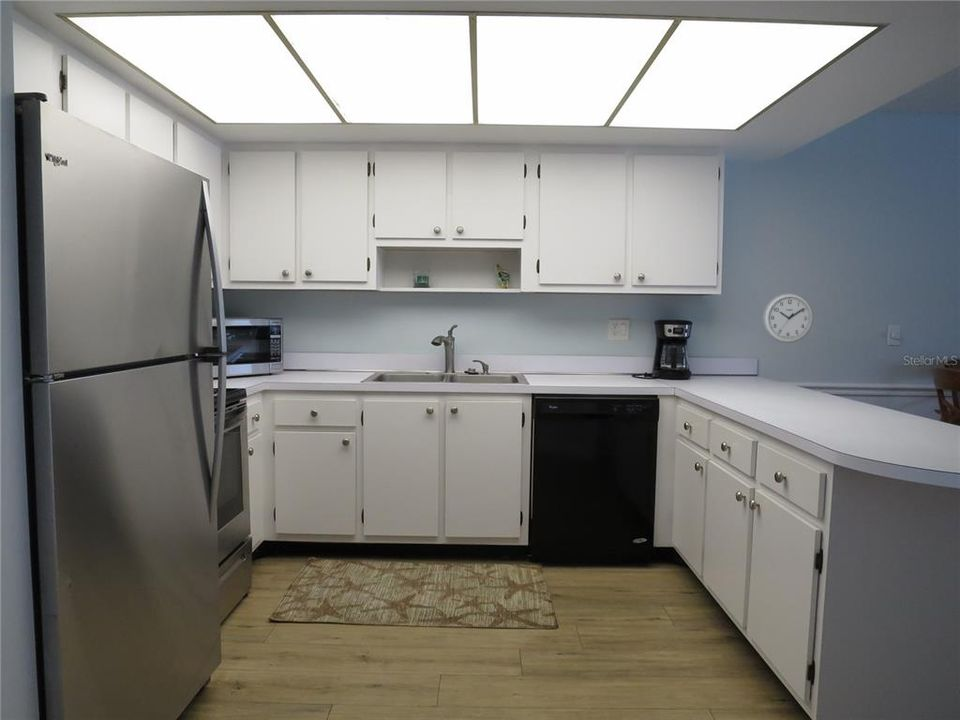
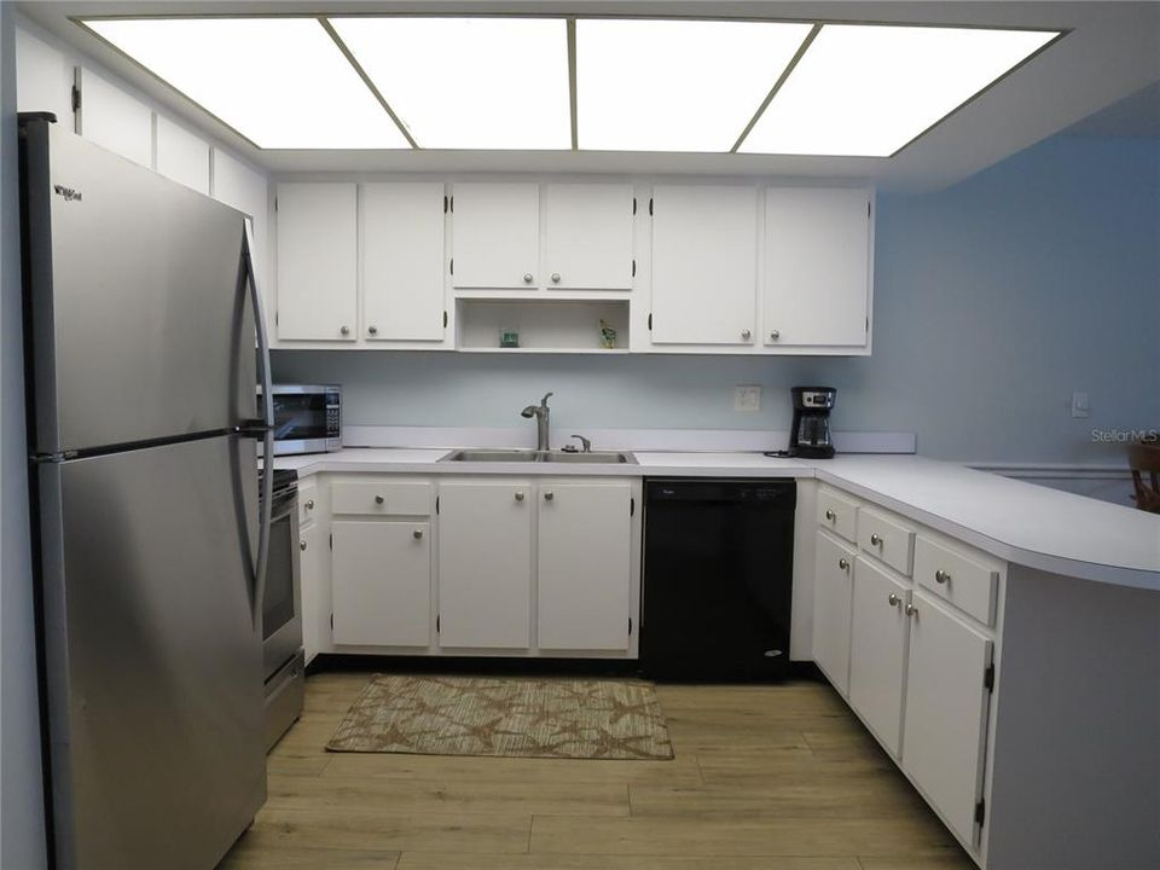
- wall clock (788, 318)
